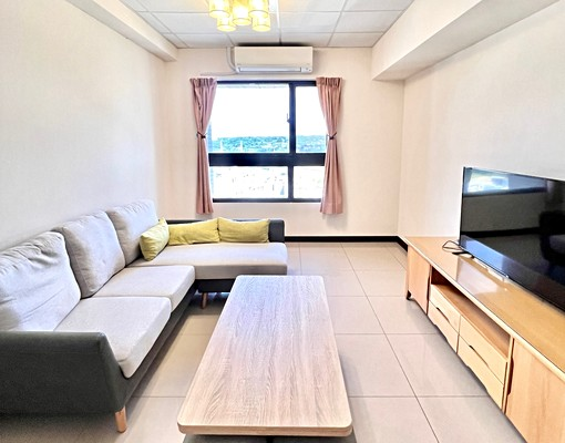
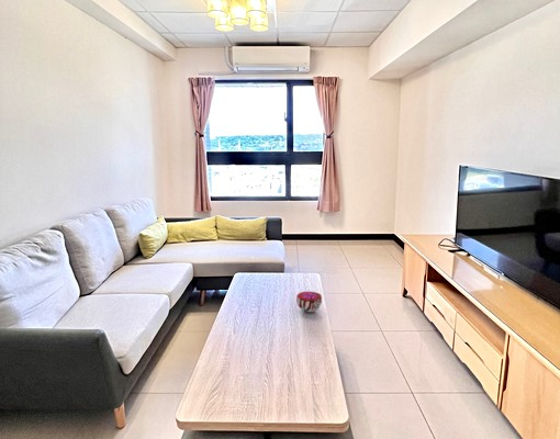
+ decorative bowl (309, 303)
